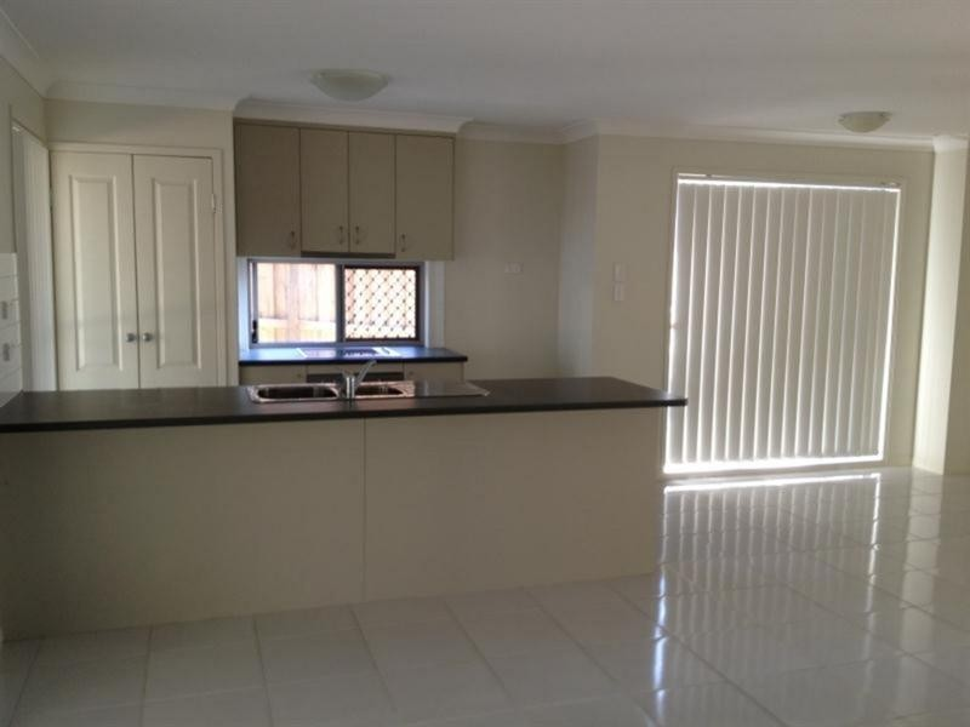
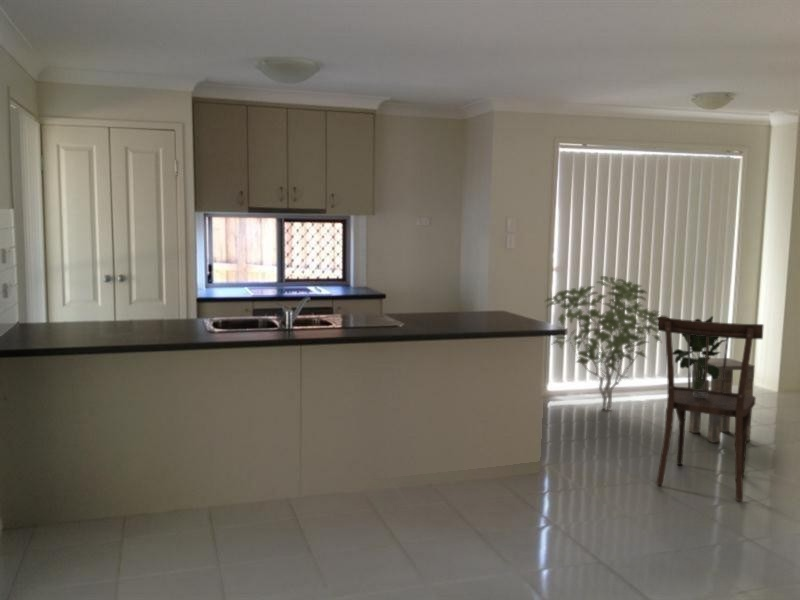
+ potted plant (698, 355)
+ side table (723, 391)
+ shrub (608, 343)
+ dining chair (709, 399)
